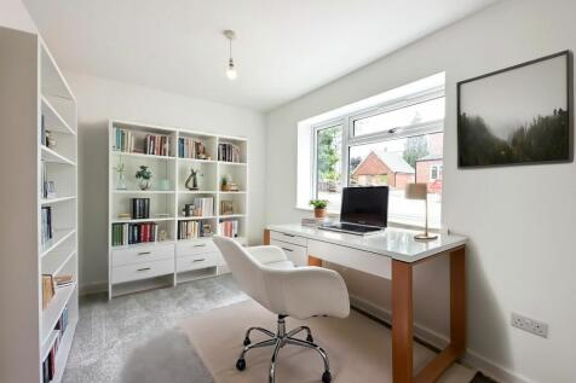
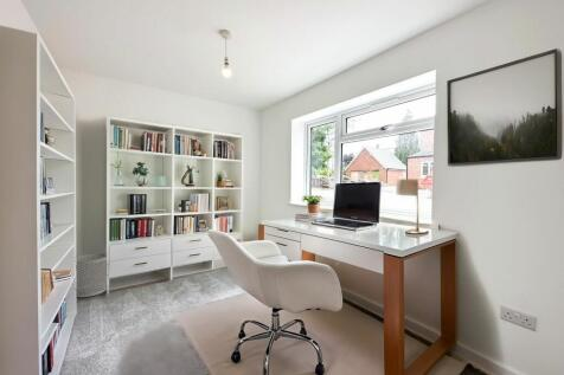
+ waste bin (90, 274)
